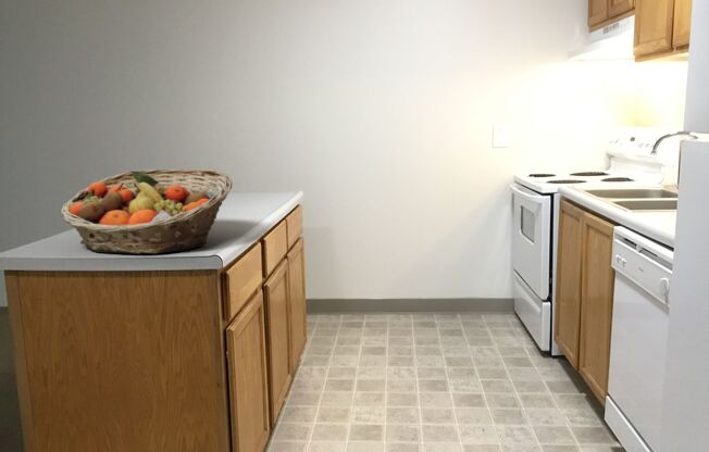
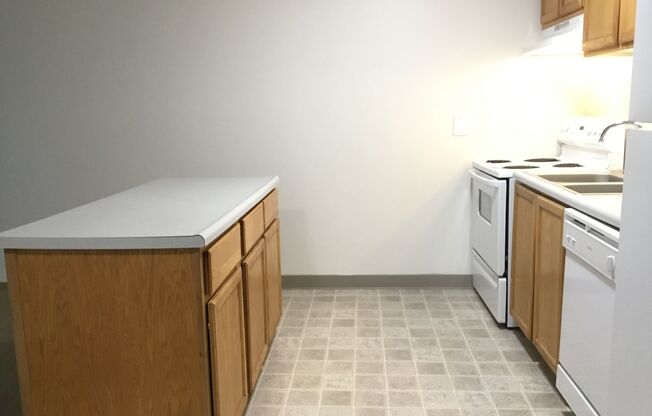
- fruit basket (149, 208)
